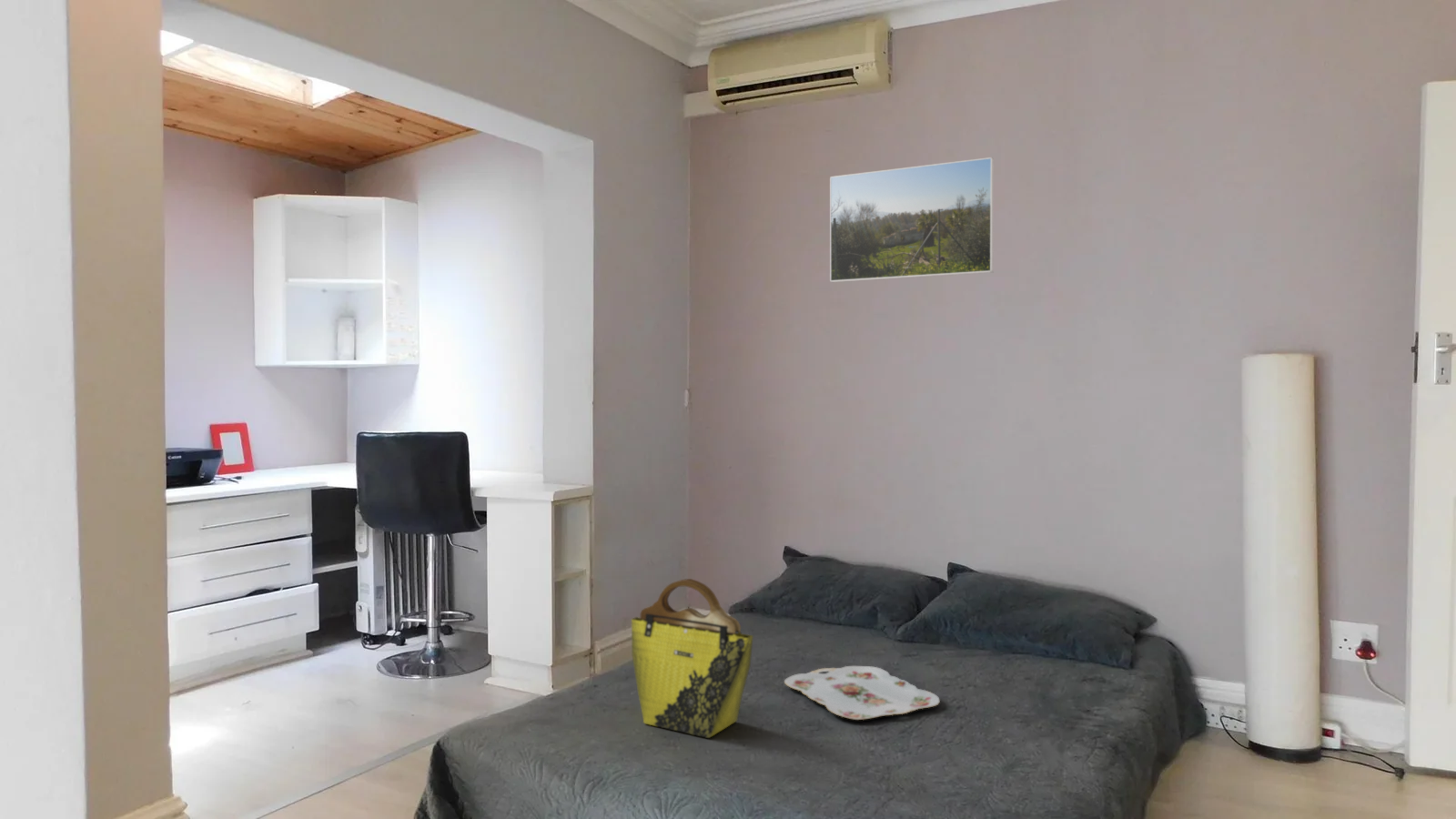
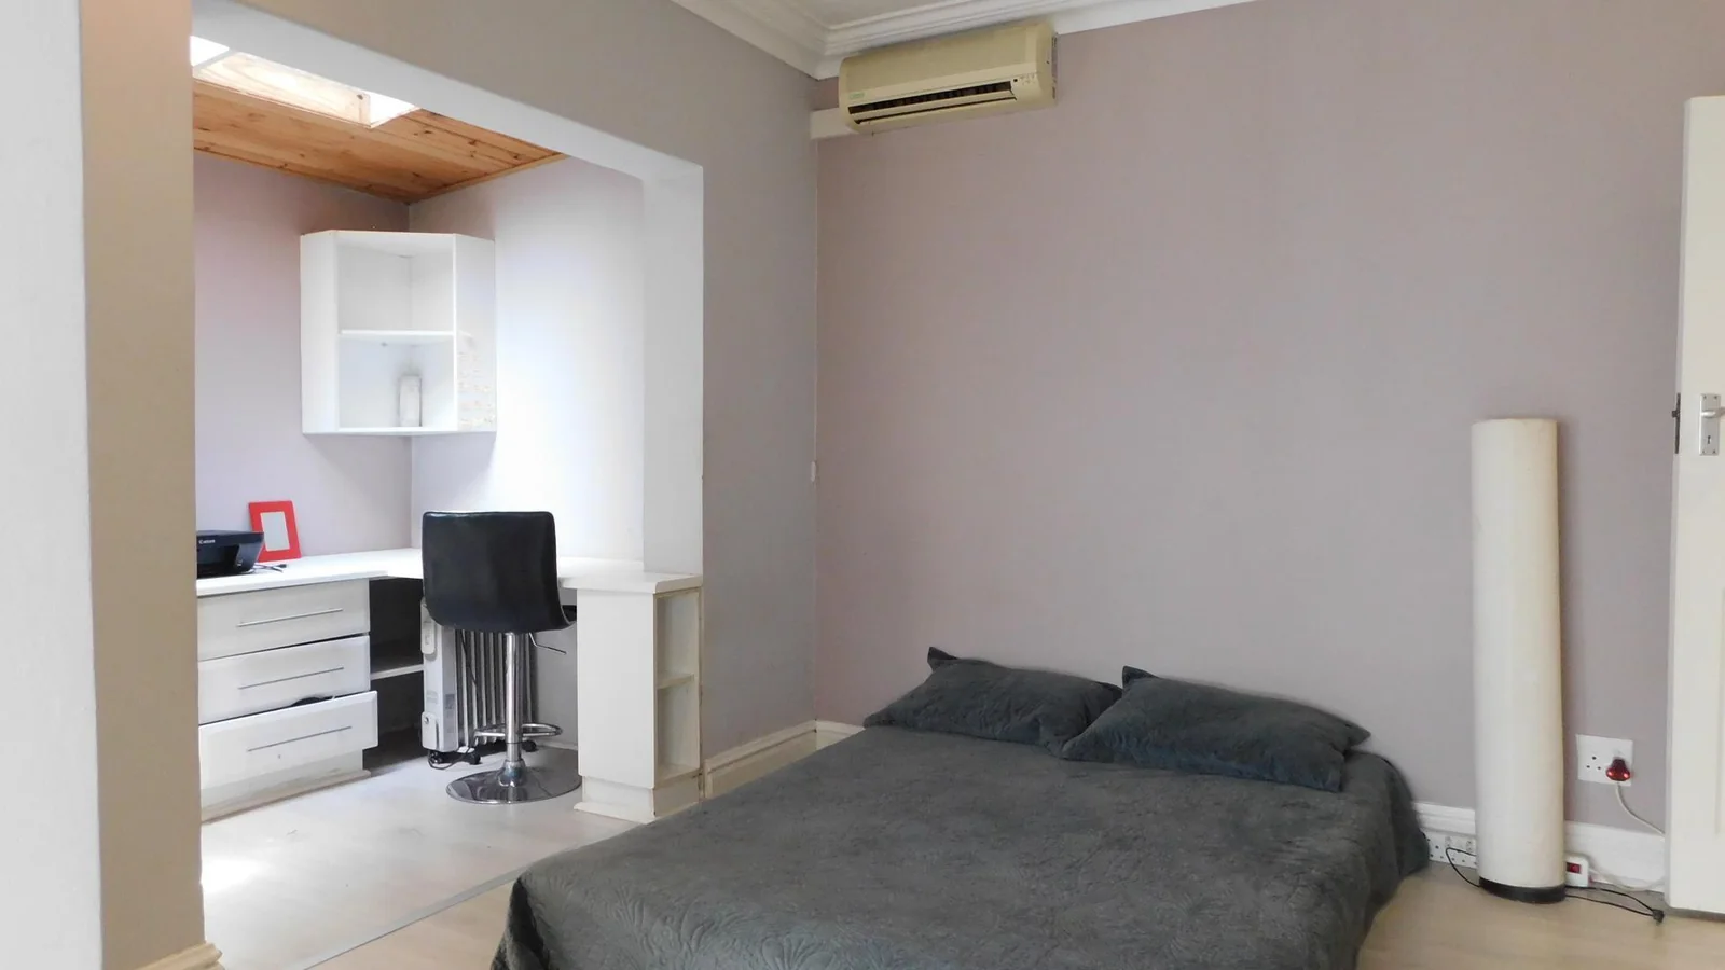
- serving tray (859, 692)
- tote bag (690, 651)
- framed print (908, 222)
